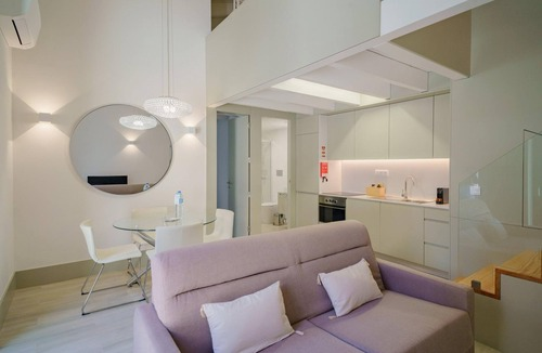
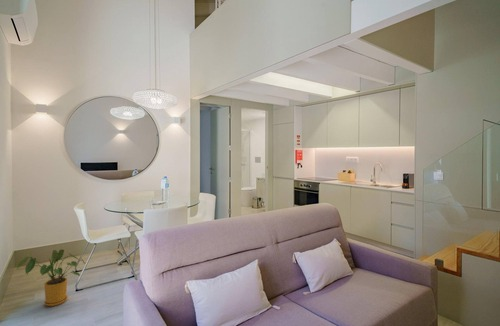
+ house plant (53, 276)
